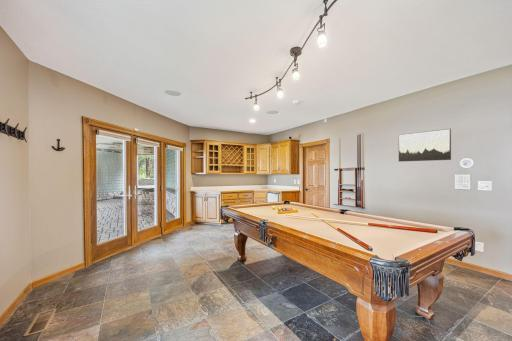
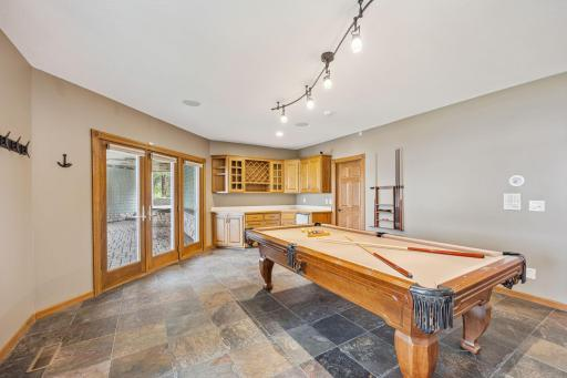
- wall art (422, 146)
